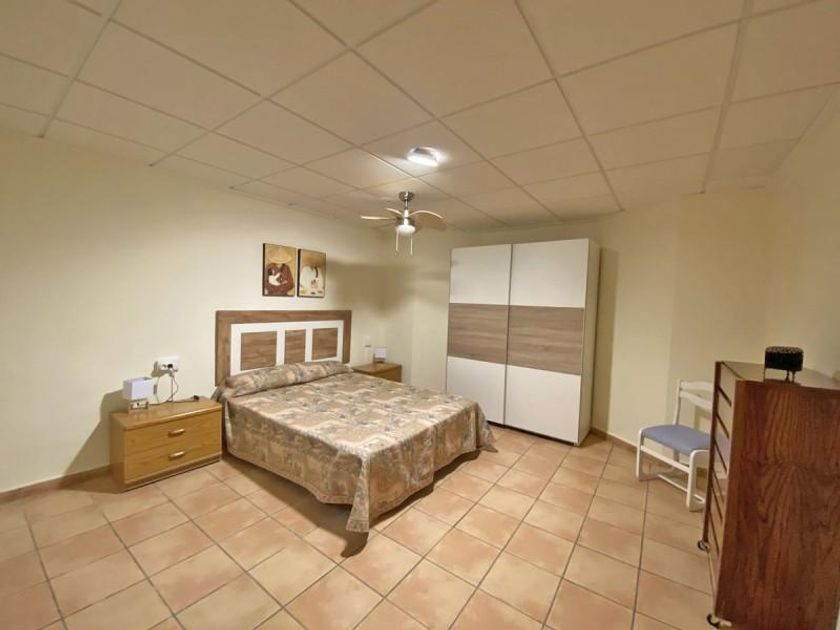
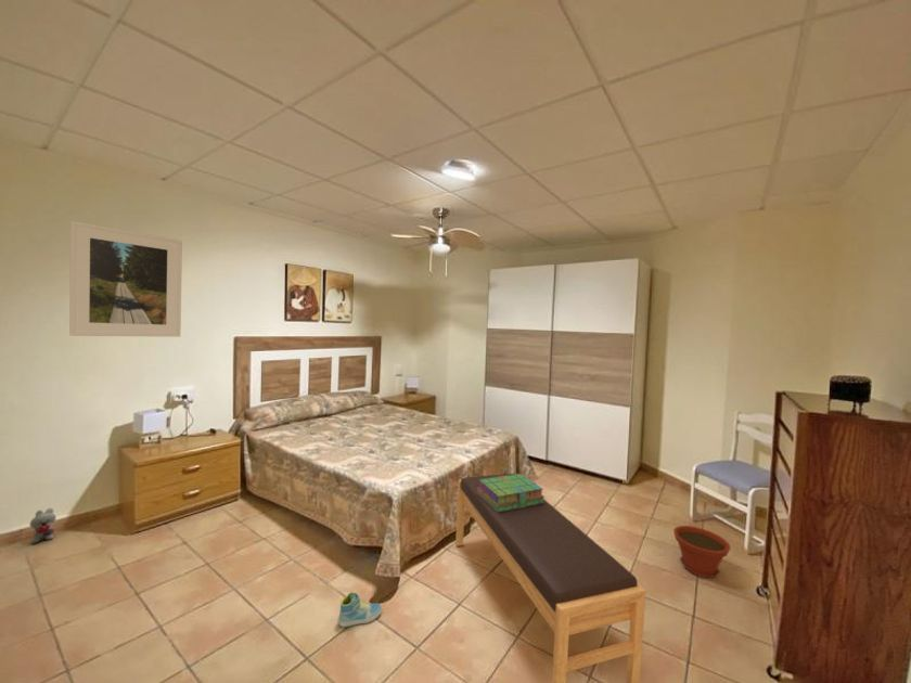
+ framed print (130, 284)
+ sneaker (360, 605)
+ plant pot (700, 553)
+ stack of books (510, 490)
+ plush toy (42, 524)
+ bench (526, 557)
